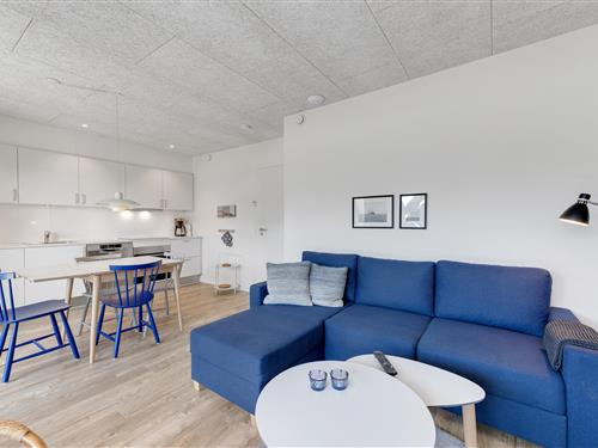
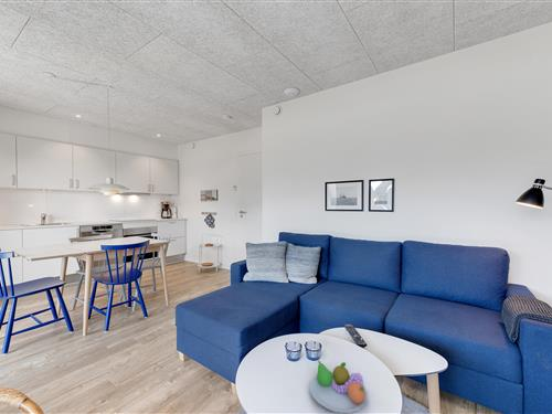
+ fruit bowl (337, 382)
